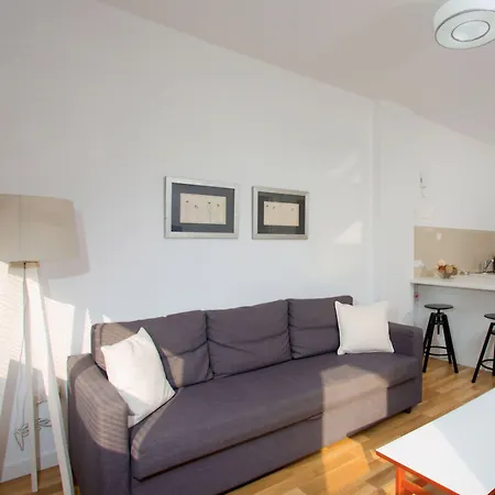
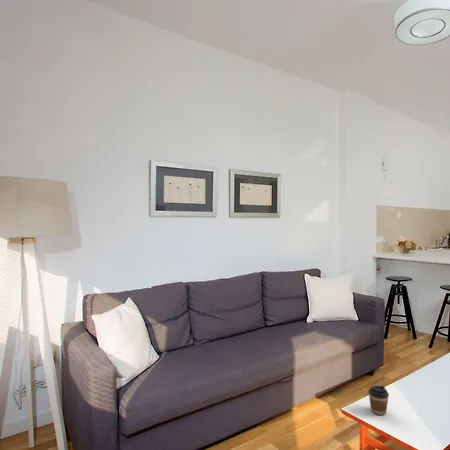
+ coffee cup (378, 398)
